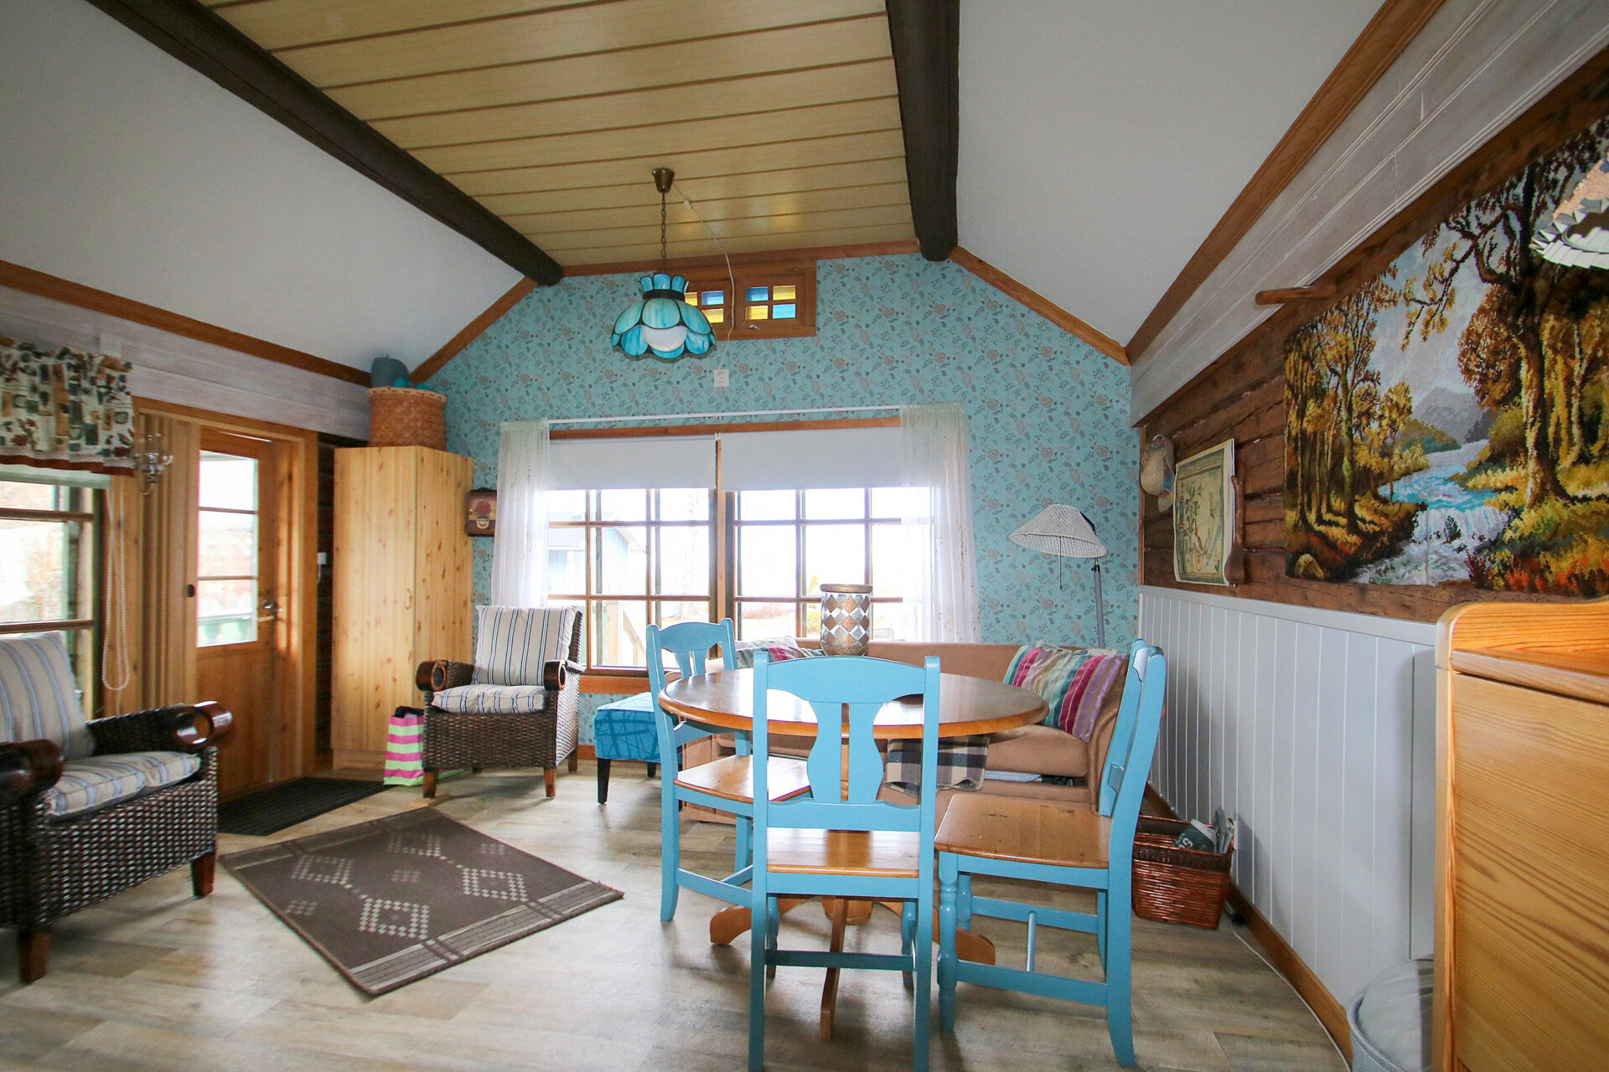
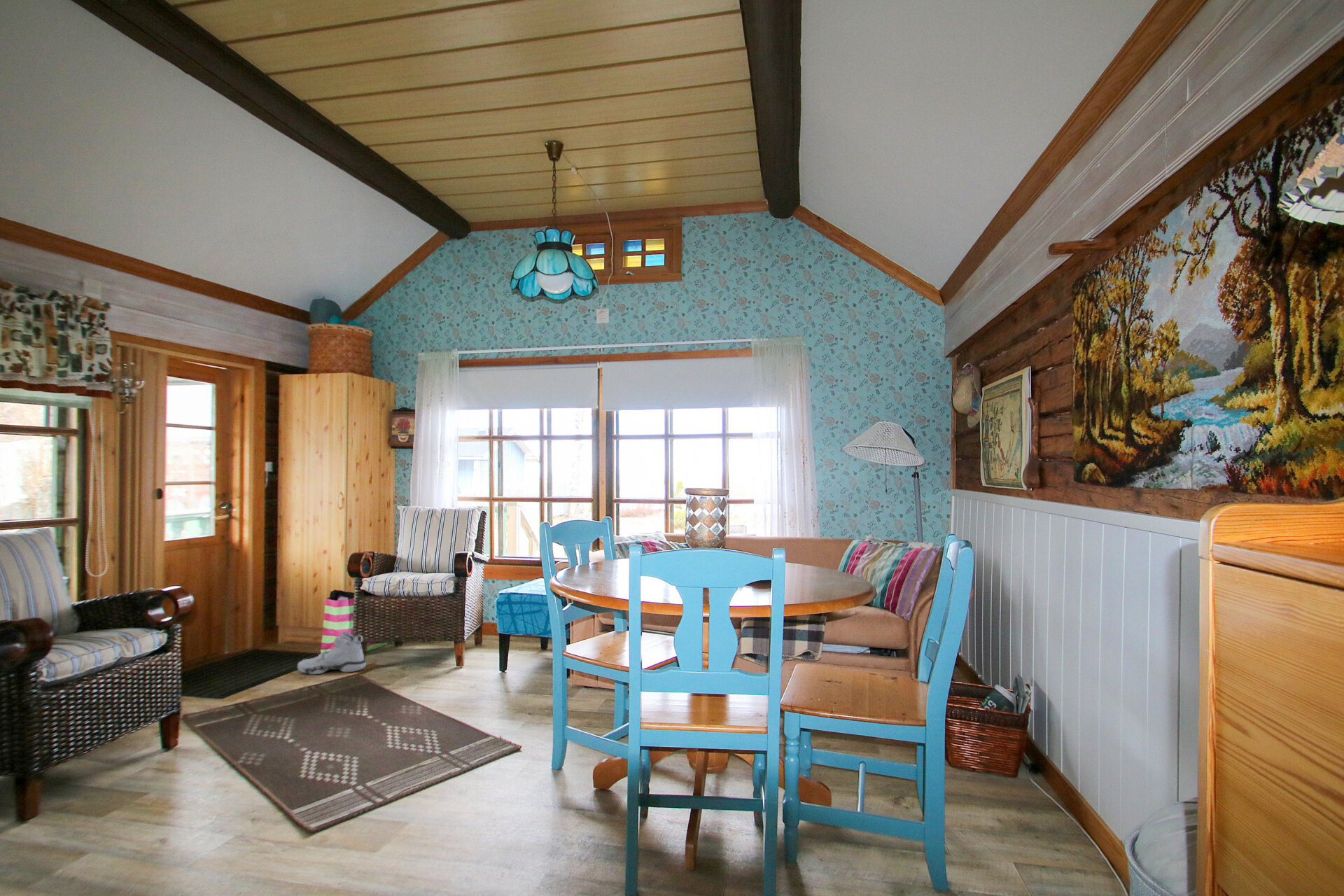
+ sneaker (332, 652)
